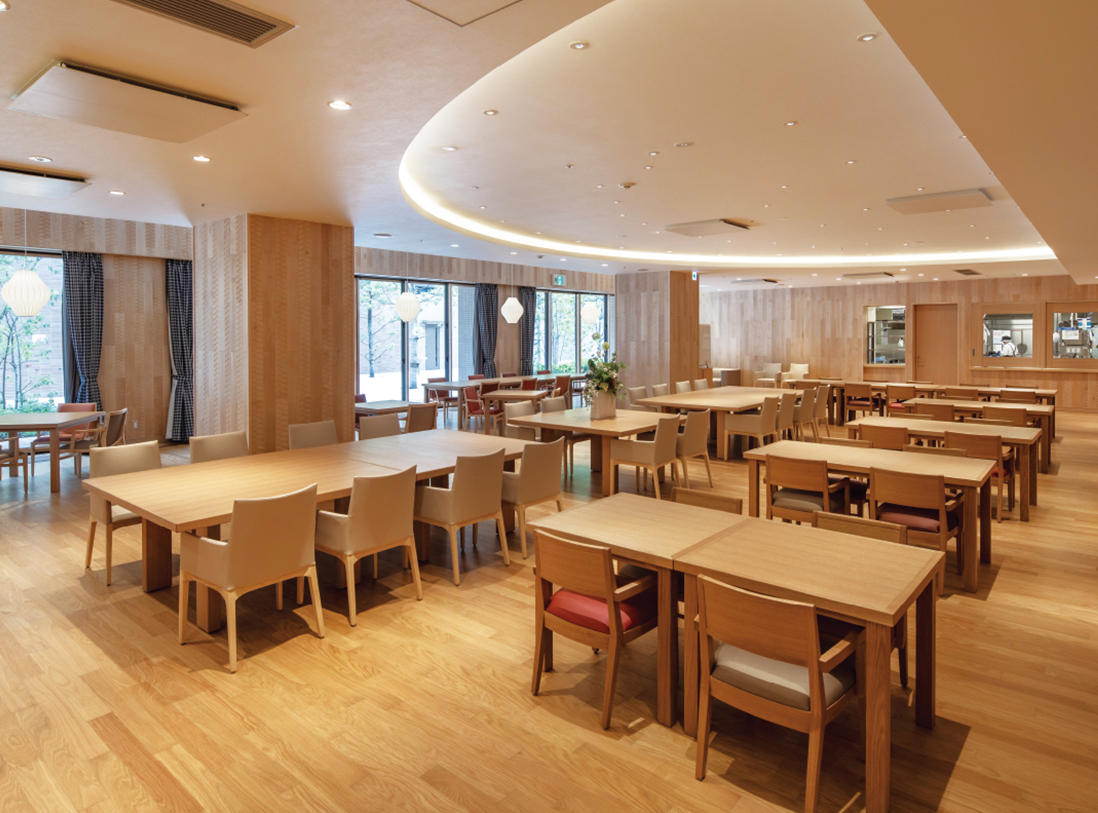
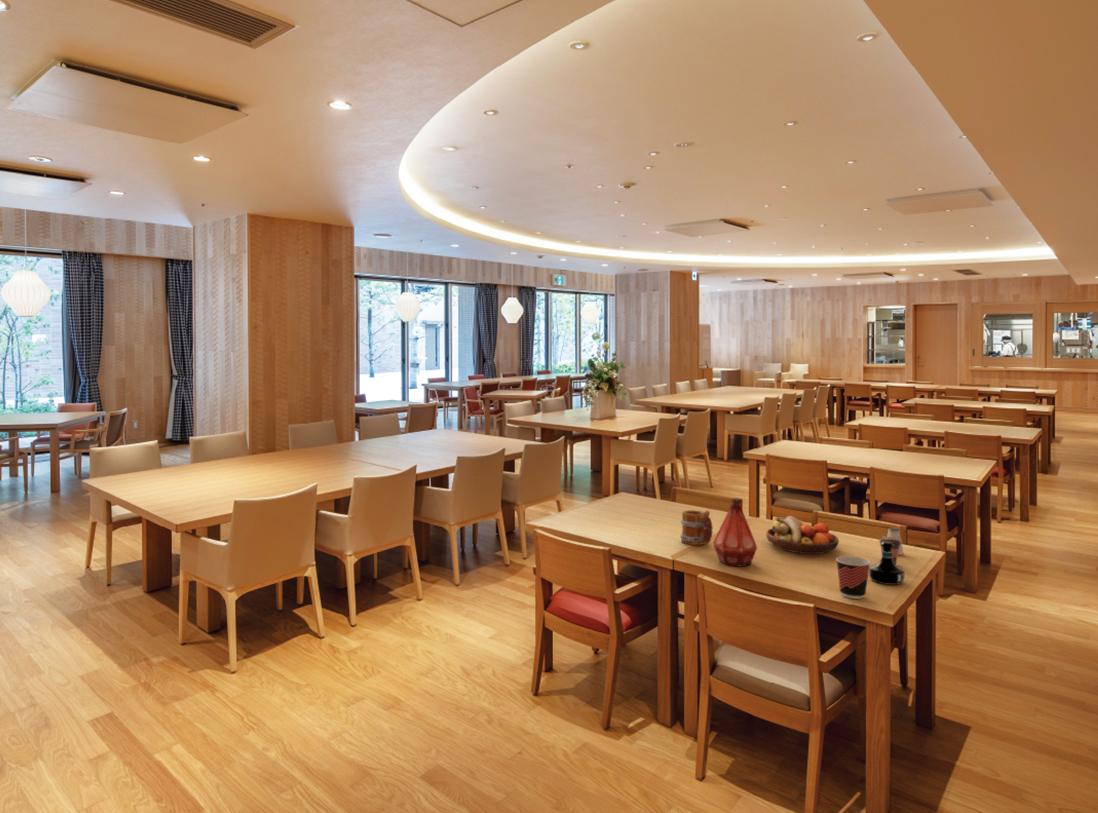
+ saltshaker (895, 537)
+ coffee cup (892, 551)
+ tequila bottle (886, 561)
+ bottle (736, 530)
+ fruit bowl (801, 532)
+ cup (852, 577)
+ mug (697, 525)
